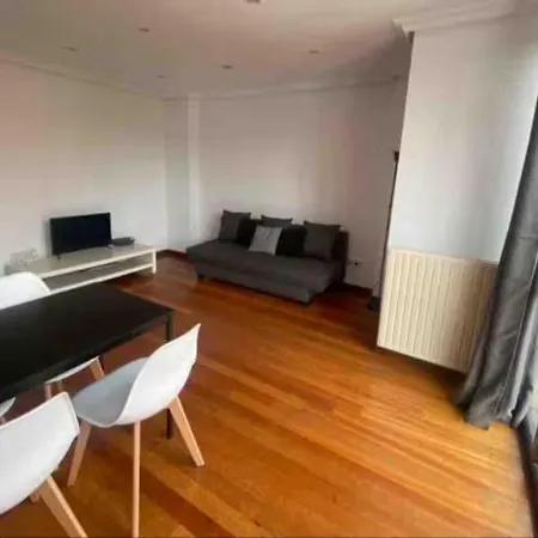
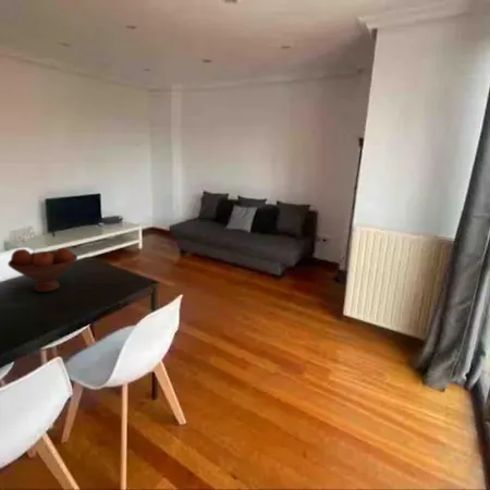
+ fruit bowl (45, 268)
